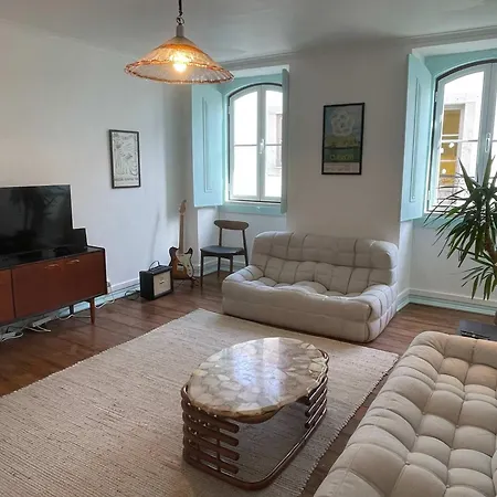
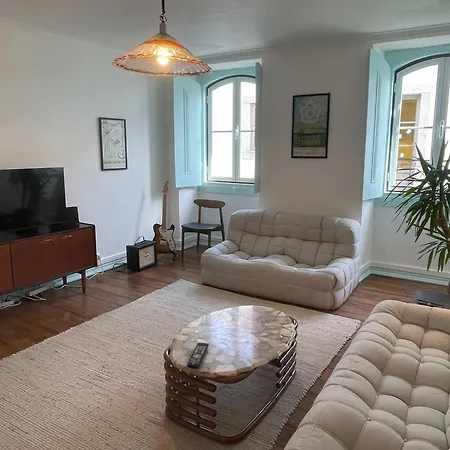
+ remote control (198, 355)
